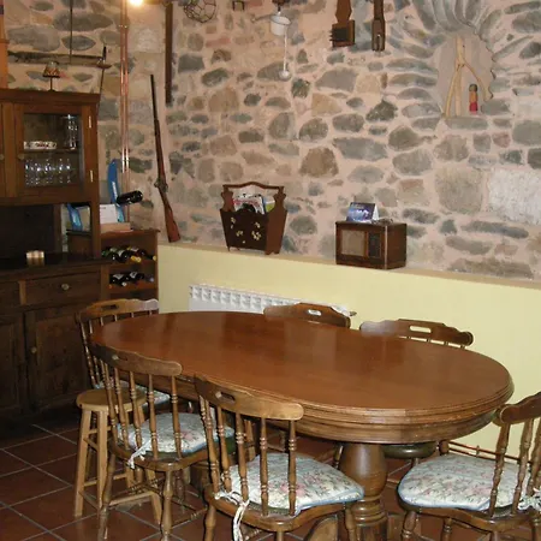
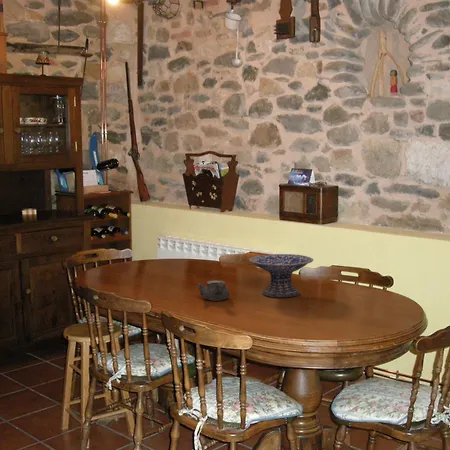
+ teapot (215, 289)
+ decorative bowl (280, 275)
